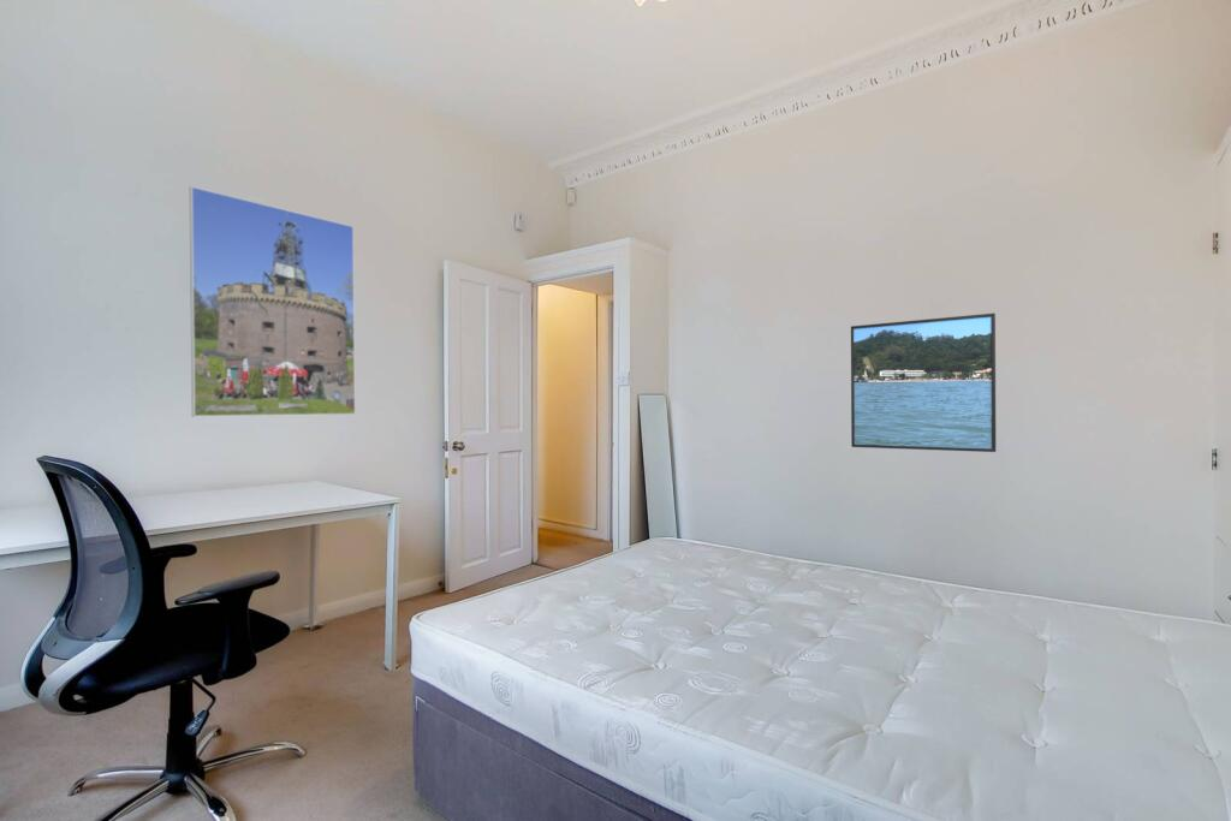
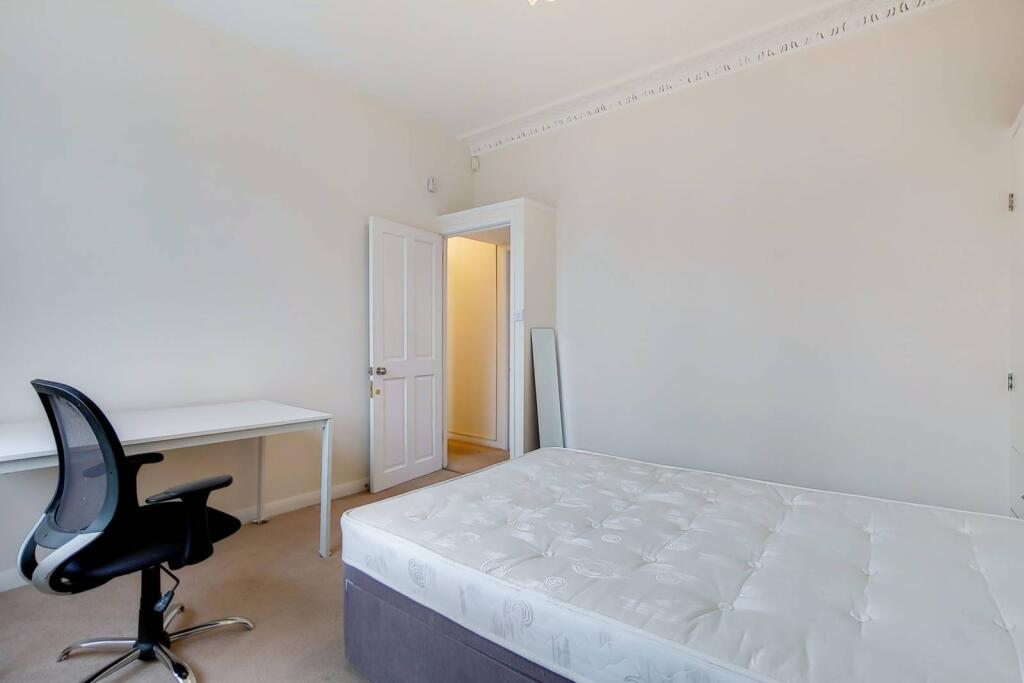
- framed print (280, 311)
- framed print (918, 385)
